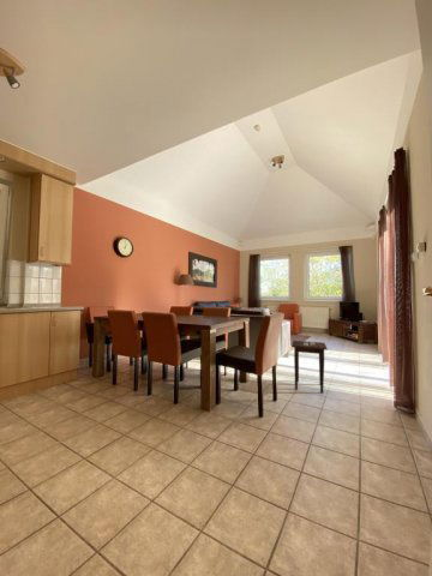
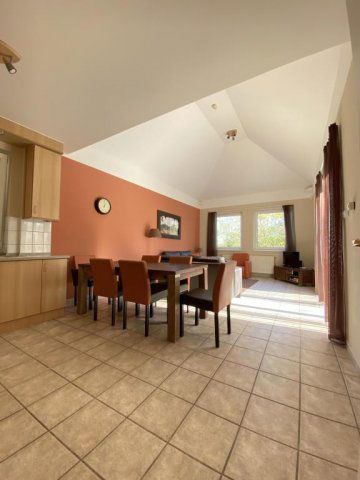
- side table (298, 364)
